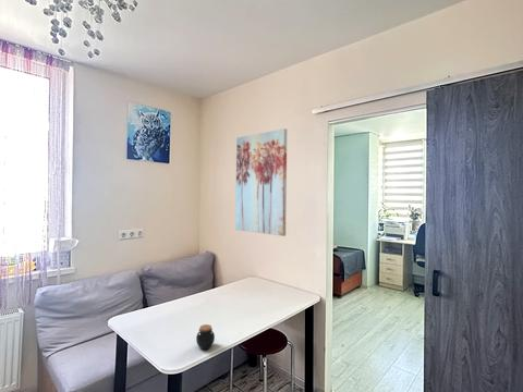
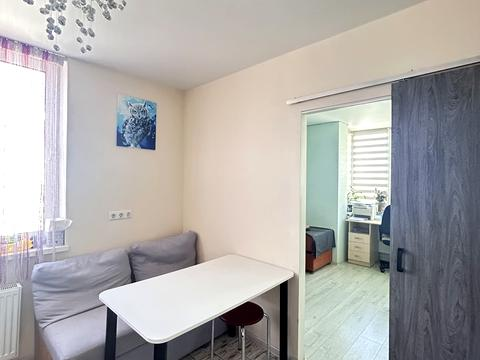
- wall art (259, 183)
- jar (205, 336)
